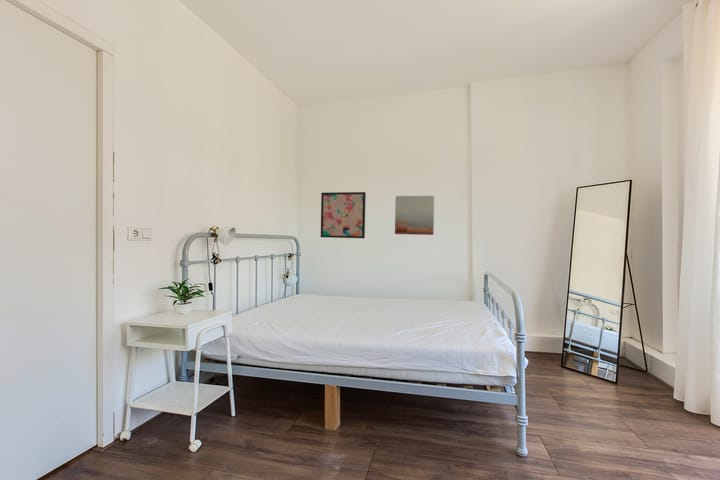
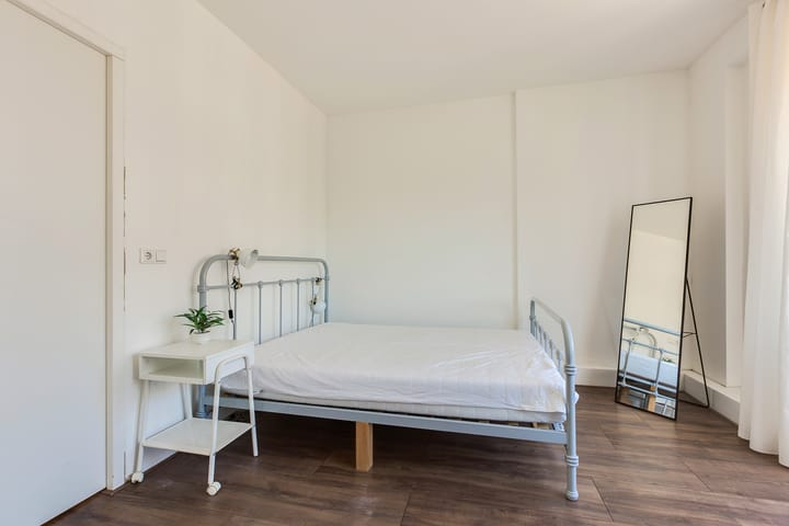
- wall art (342, 215)
- wall art (414, 215)
